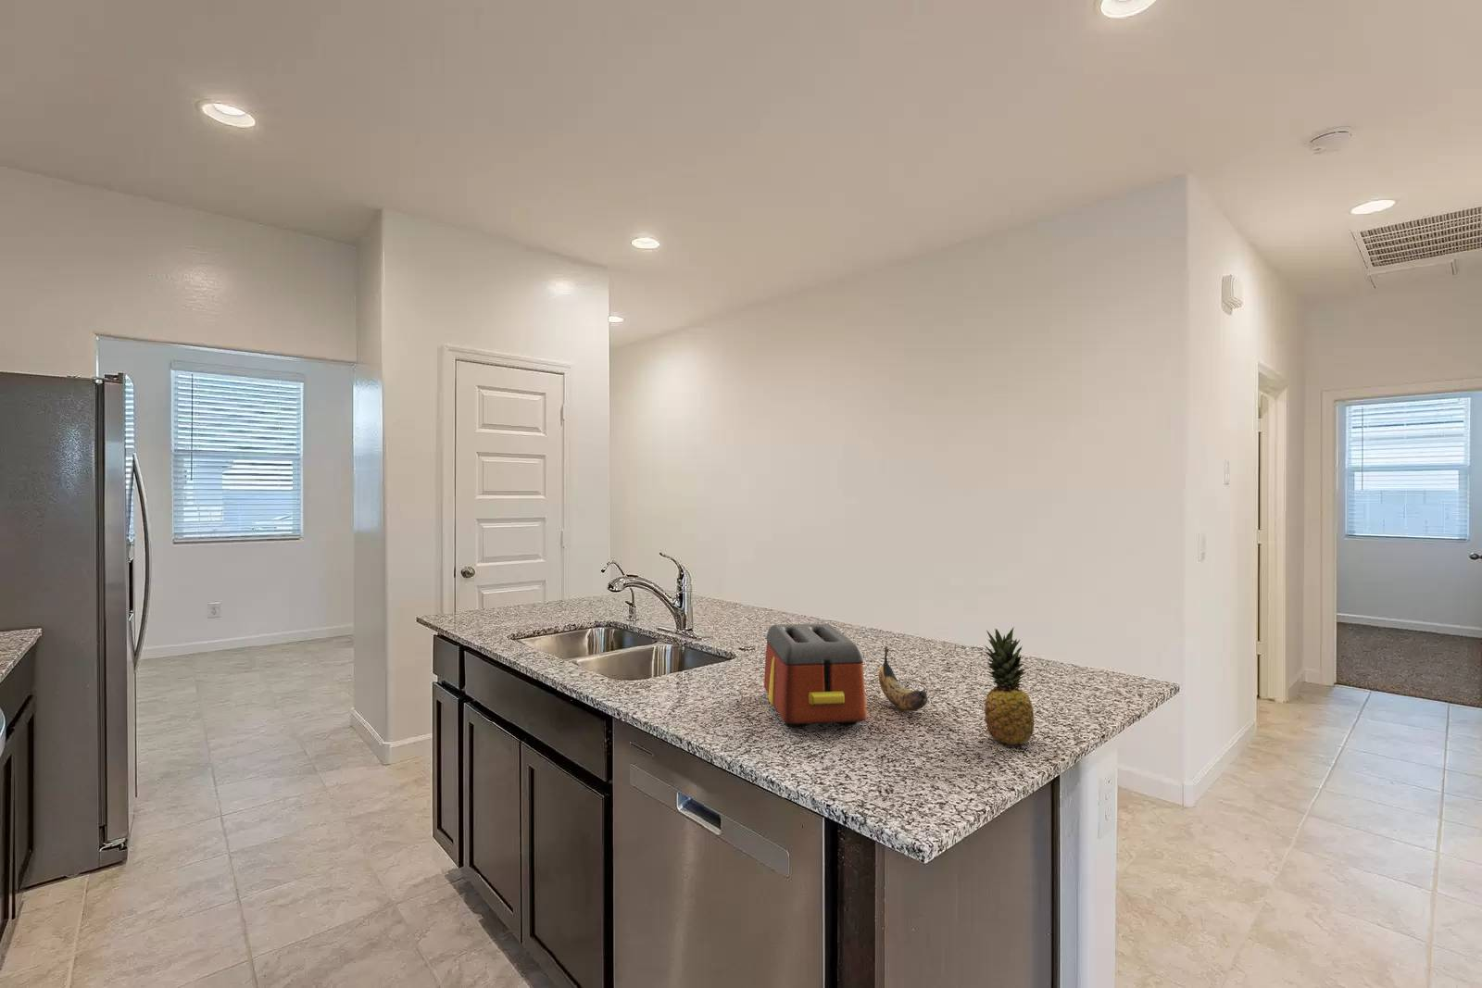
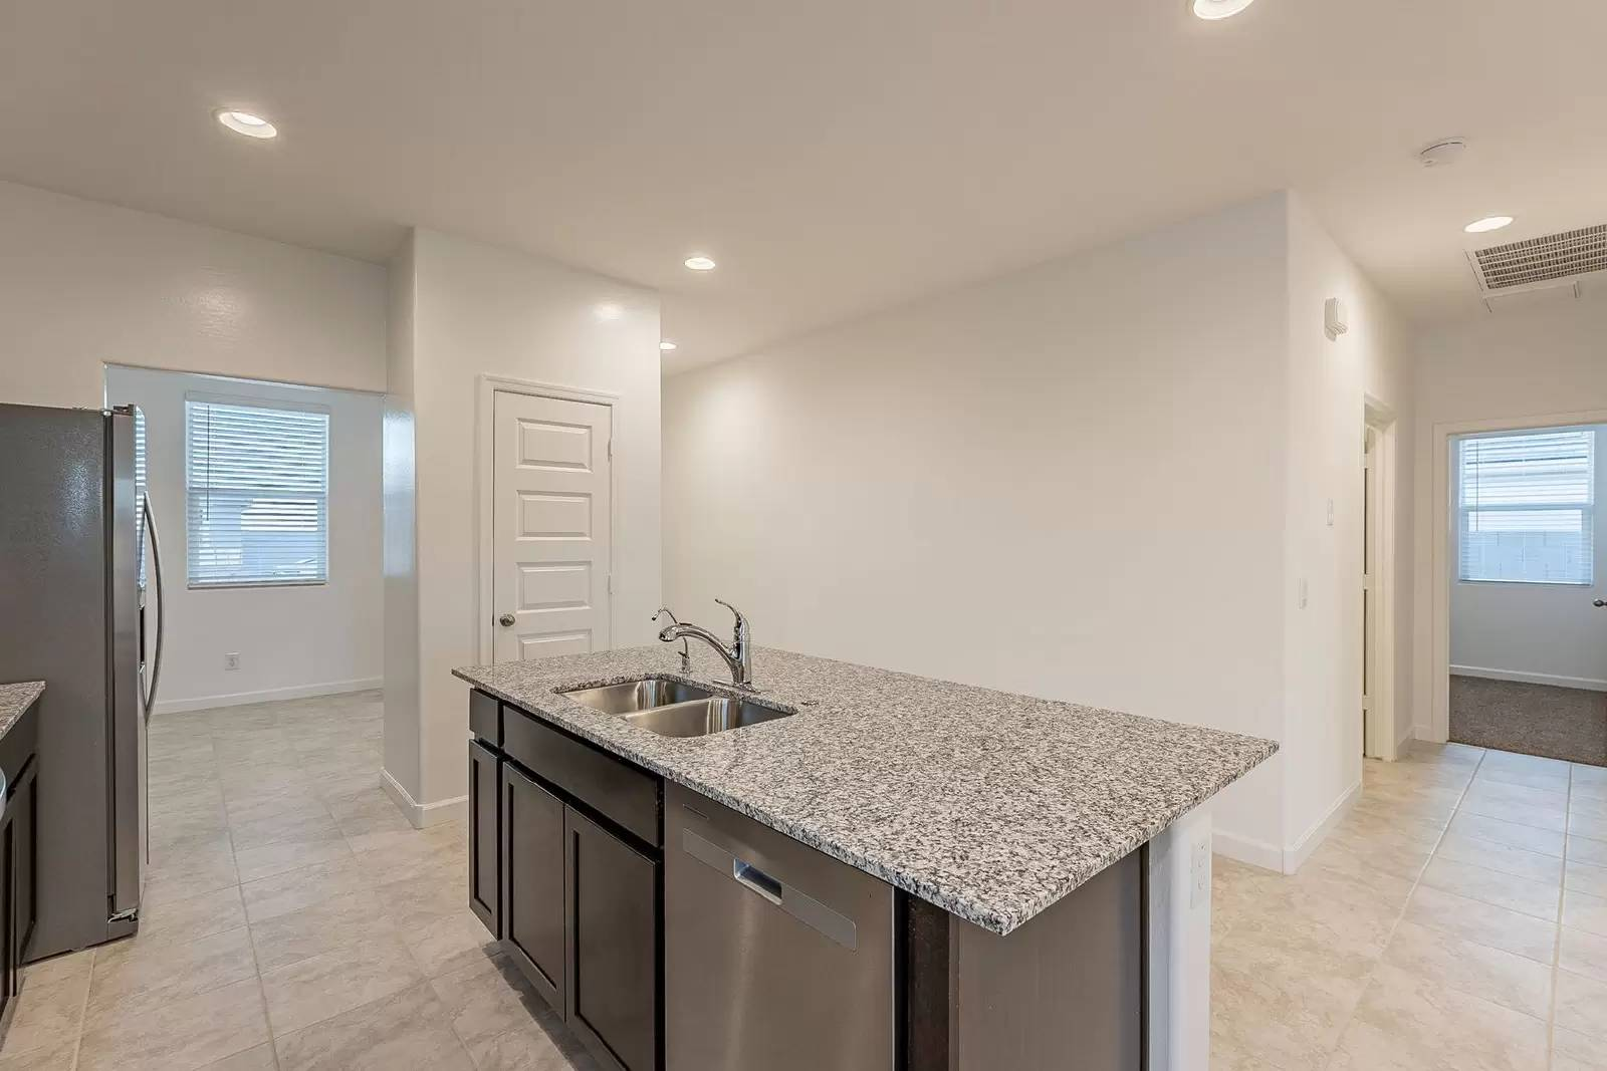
- toaster (812, 672)
- banana (900, 684)
- fruit (1009, 683)
